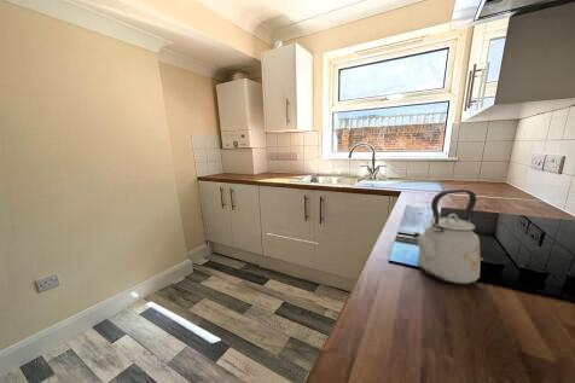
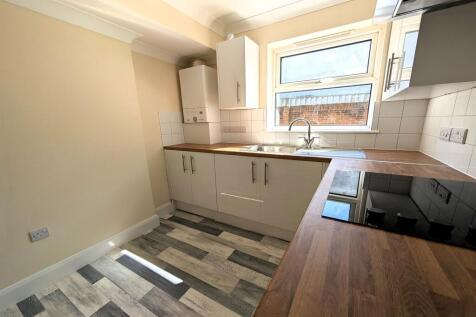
- kettle (442, 234)
